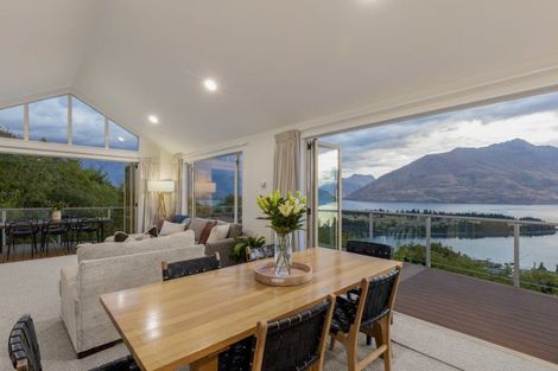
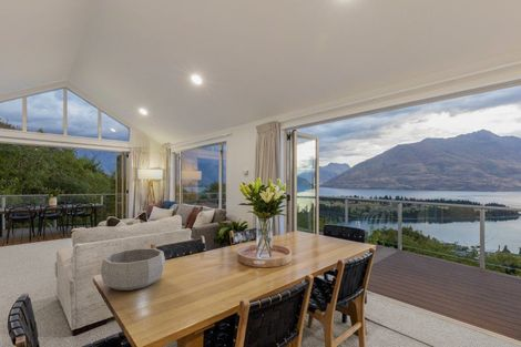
+ decorative bowl (134, 268)
